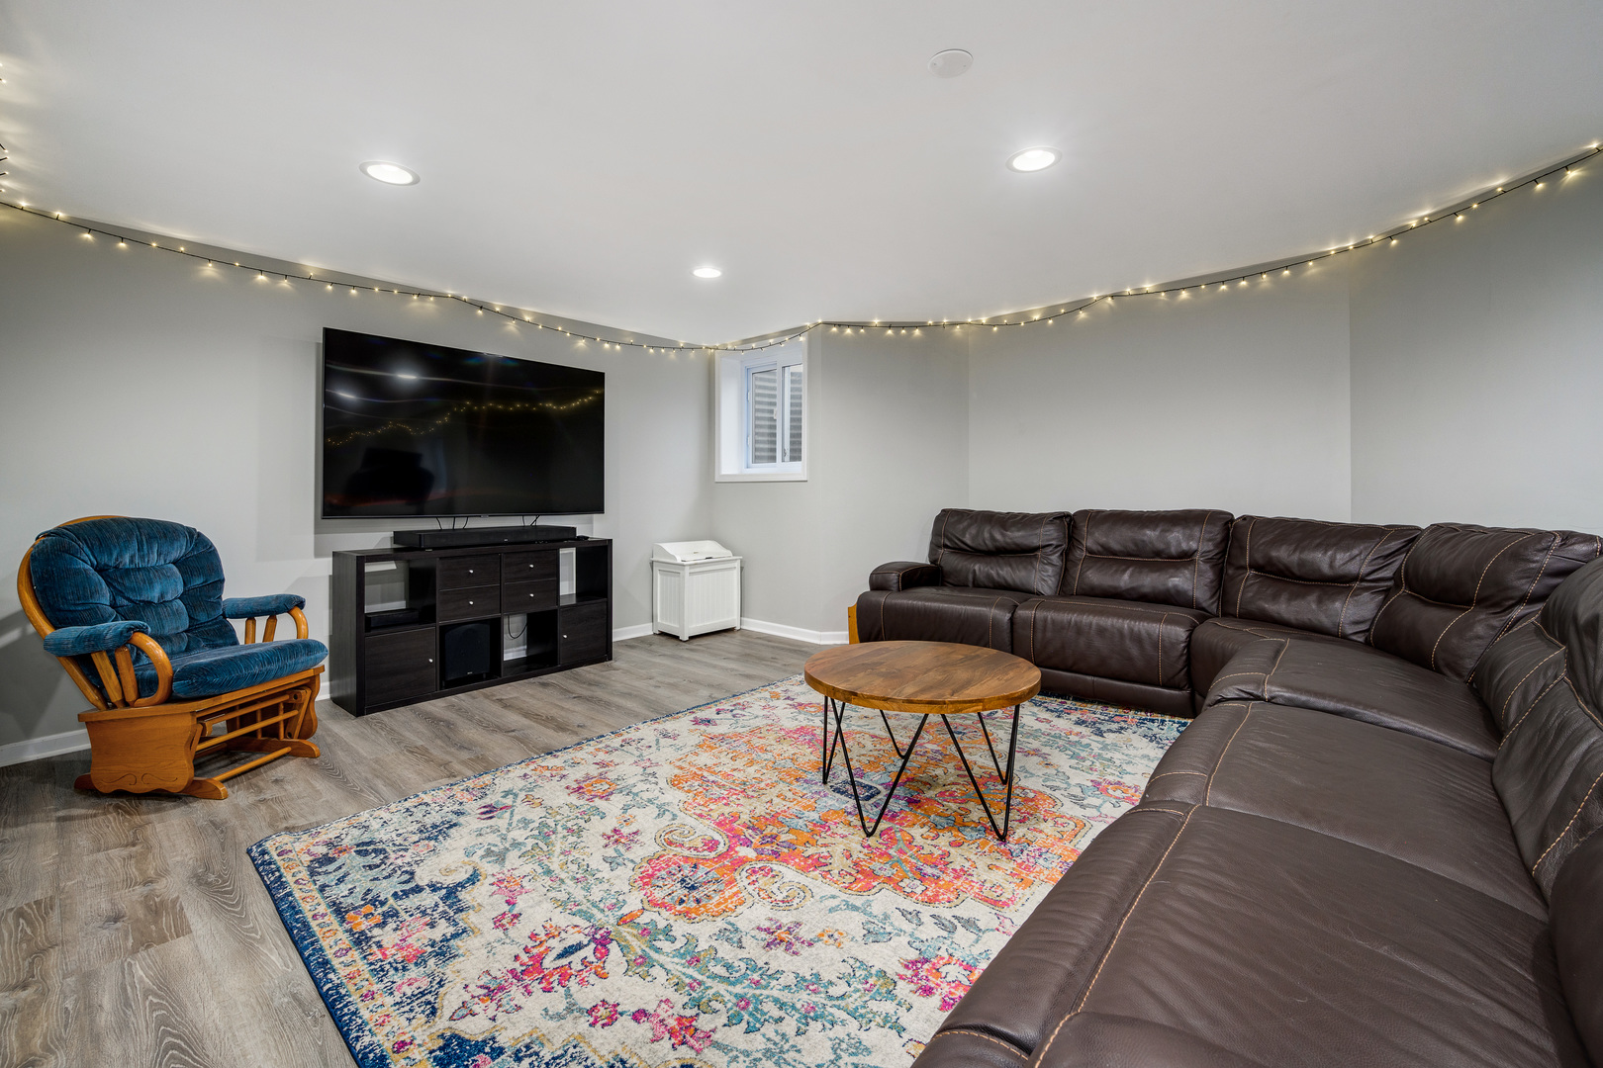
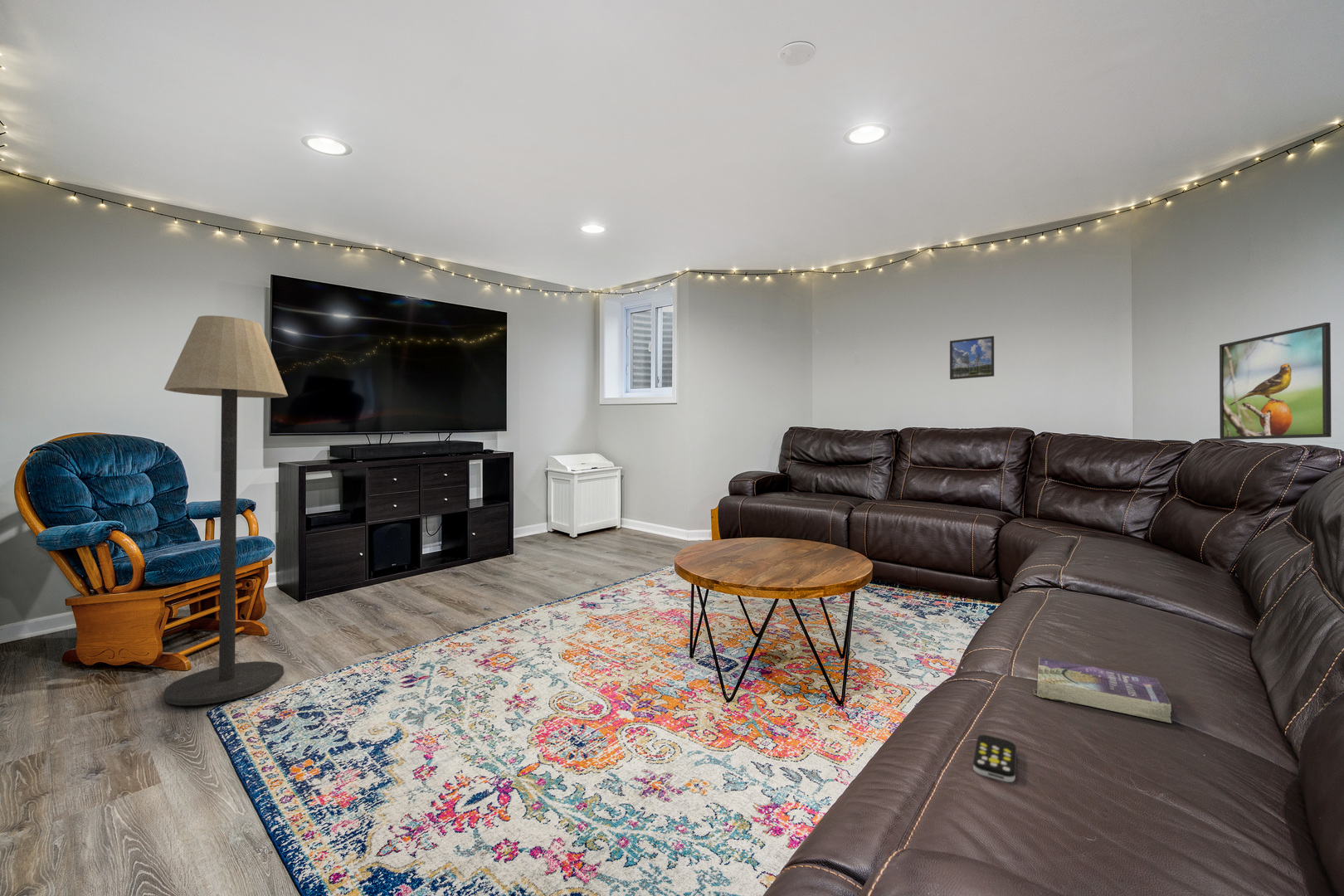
+ remote control (995, 757)
+ floor lamp (228, 502)
+ book (1095, 684)
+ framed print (971, 358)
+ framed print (1269, 386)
